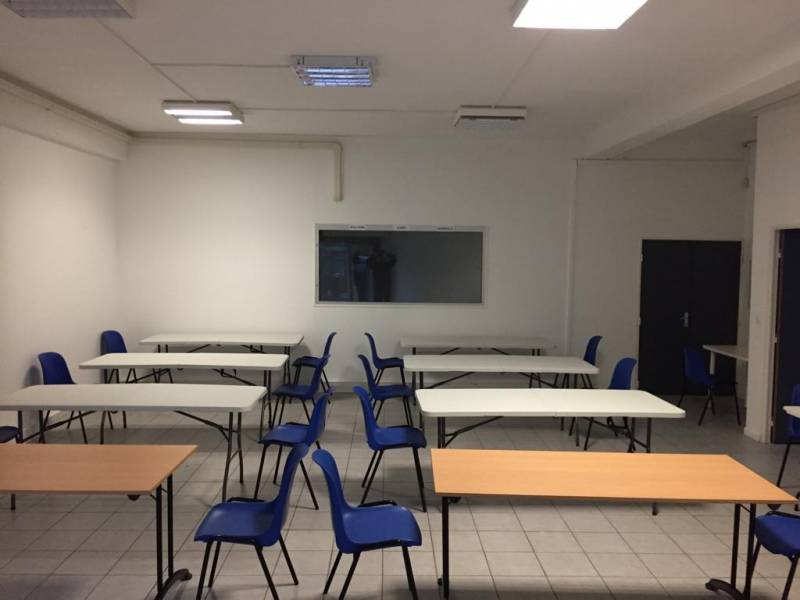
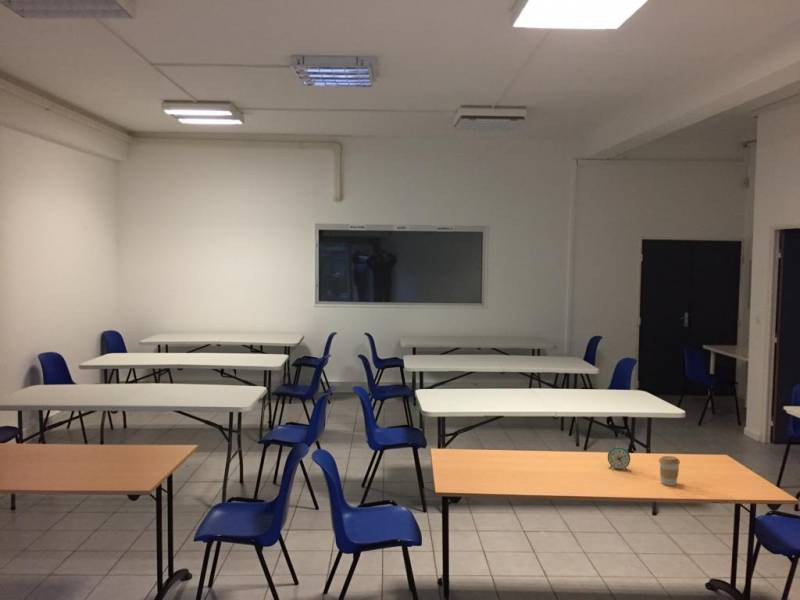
+ alarm clock (618, 456)
+ coffee cup (669, 470)
